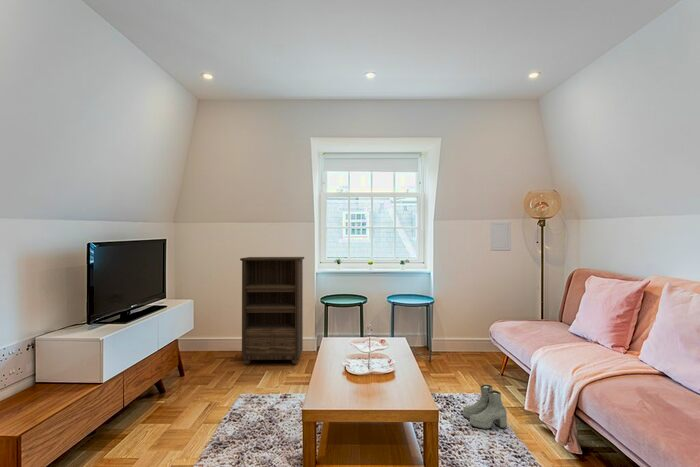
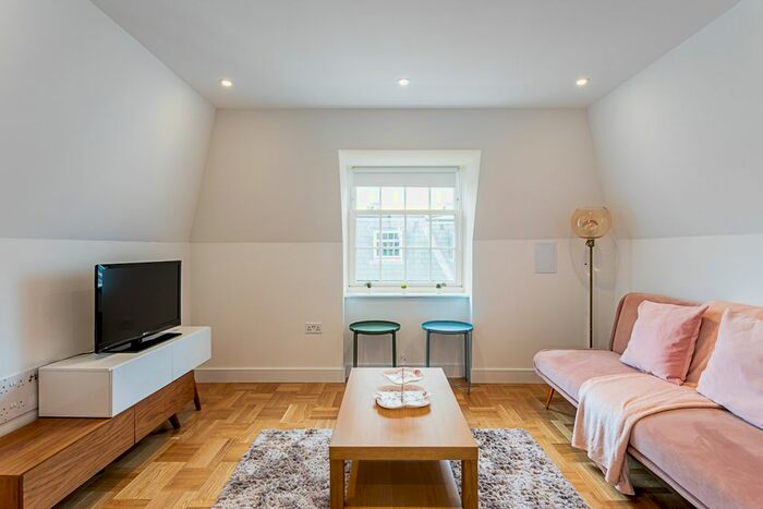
- bookshelf (273, 308)
- boots (484, 405)
